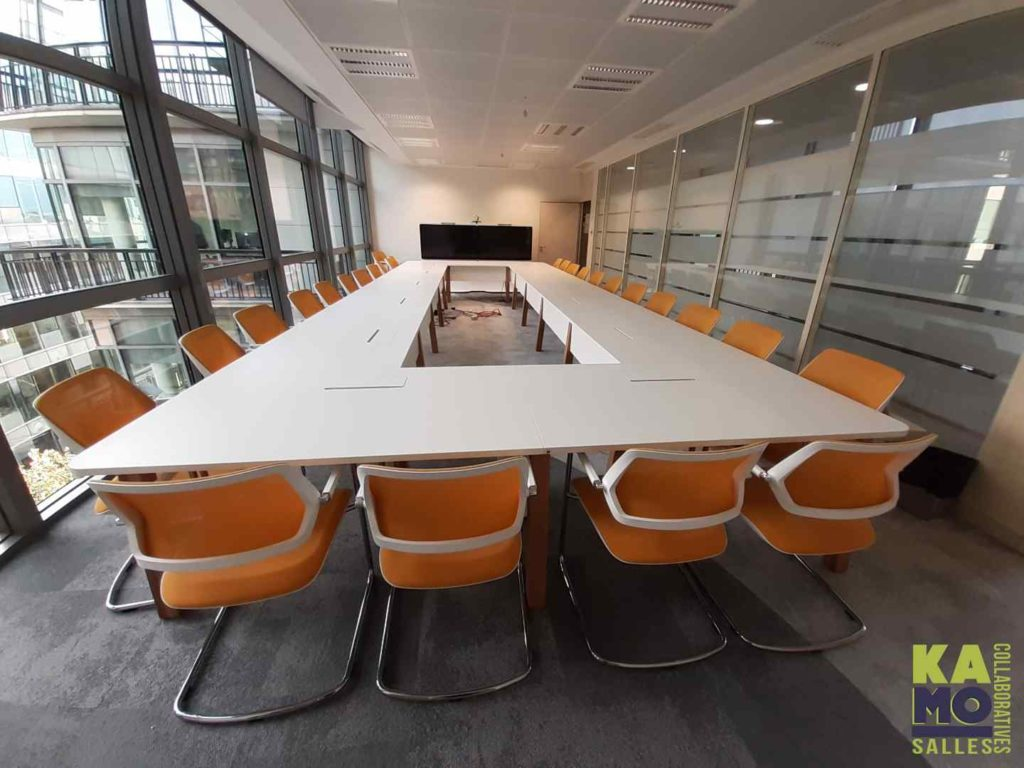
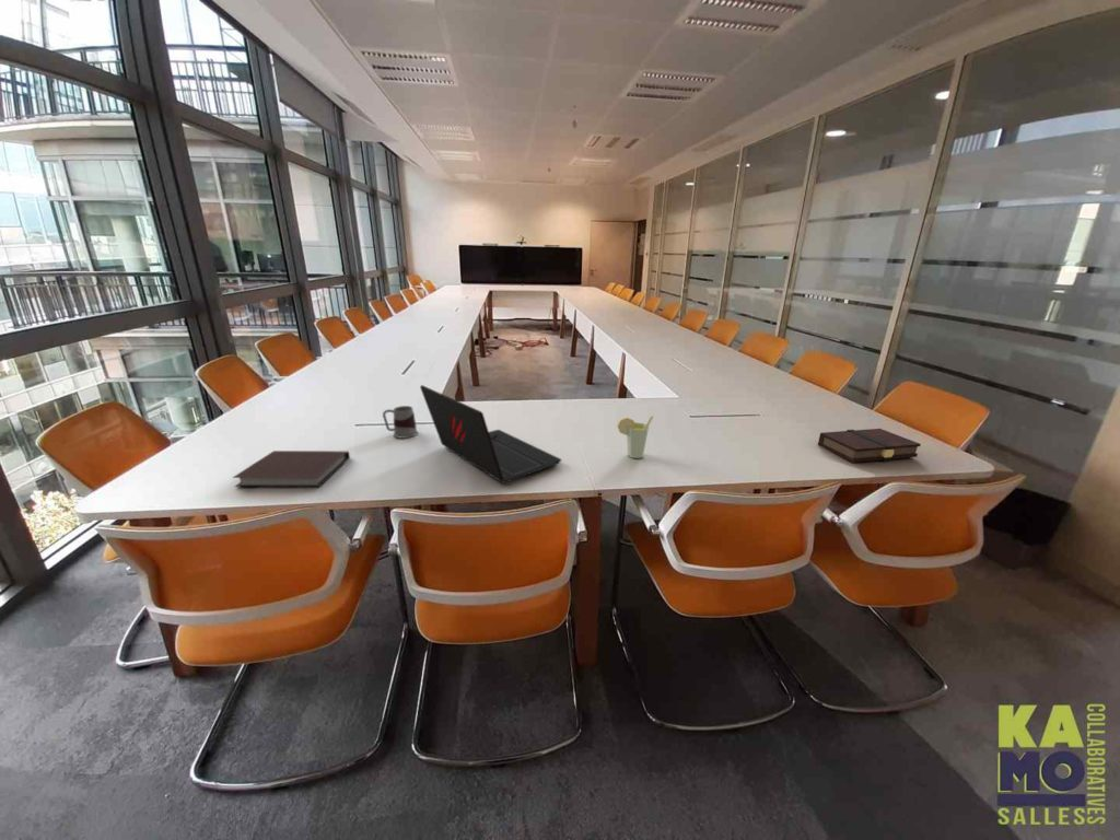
+ book (867, 444)
+ mug (400, 421)
+ laptop (486, 424)
+ cup (633, 435)
+ notebook (295, 467)
